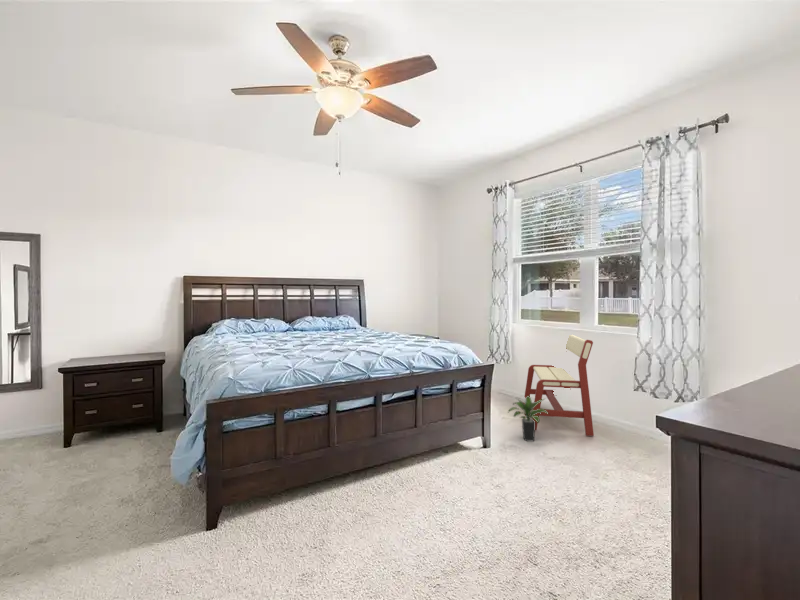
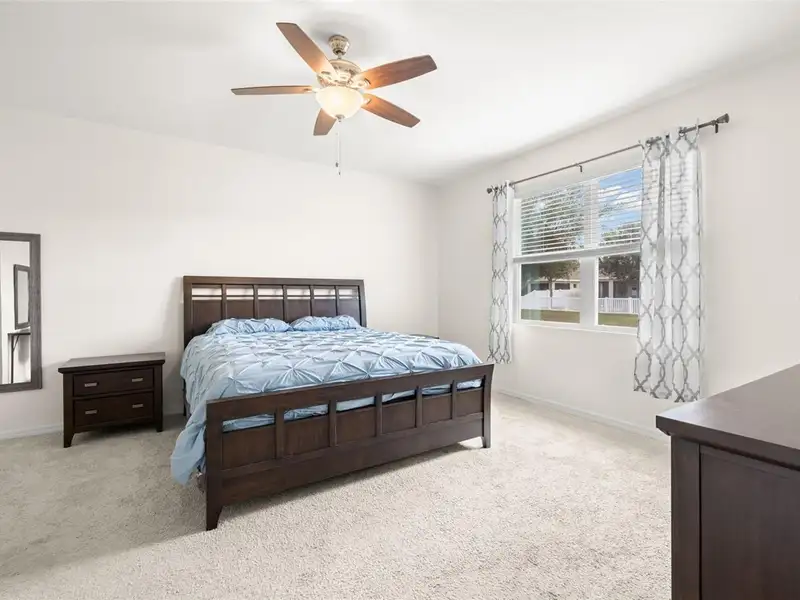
- potted plant (528, 417)
- bench (555, 376)
